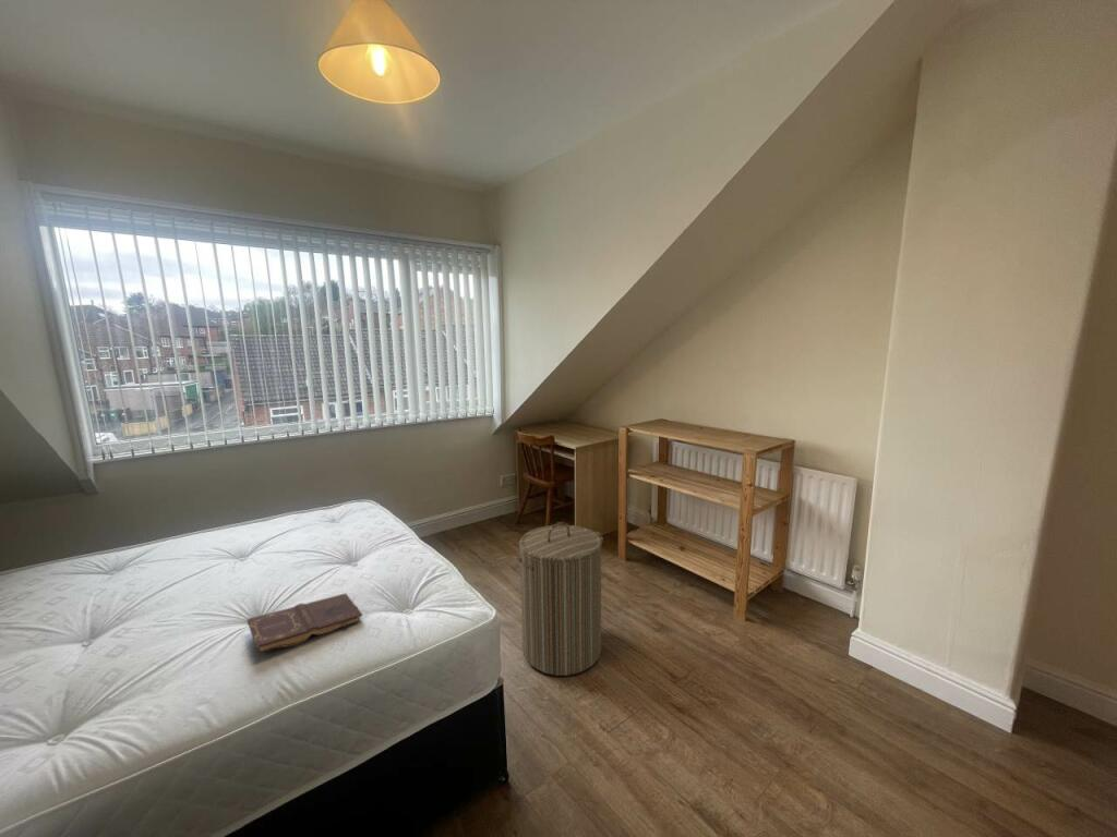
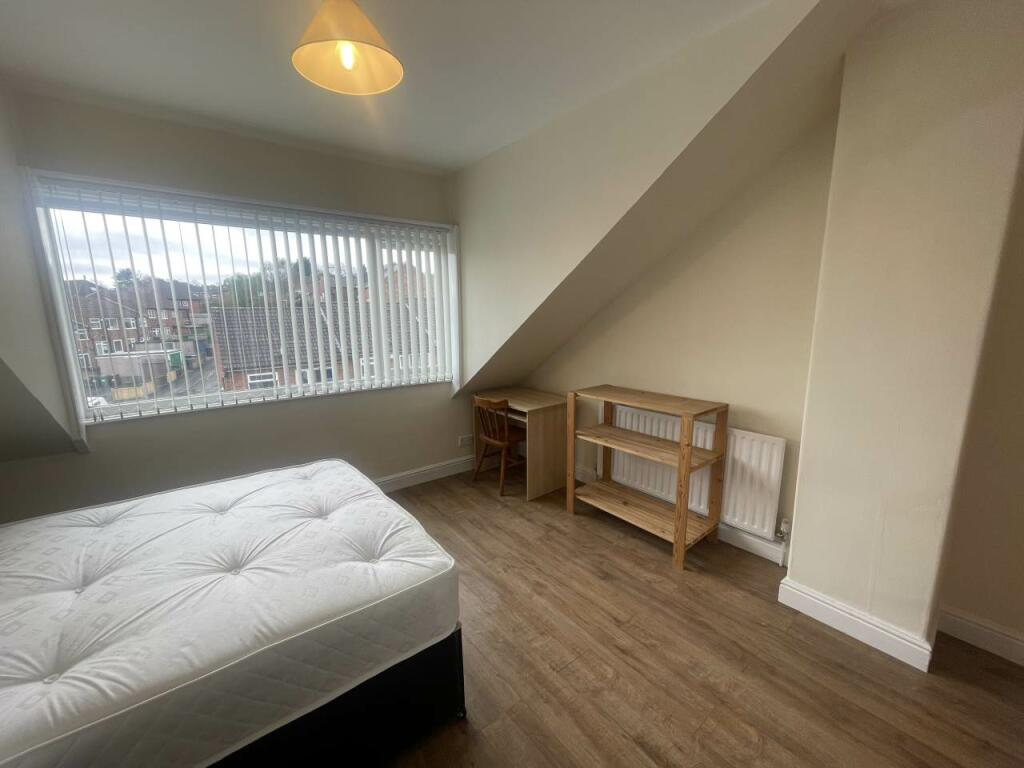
- laundry hamper (561, 586)
- book (307, 620)
